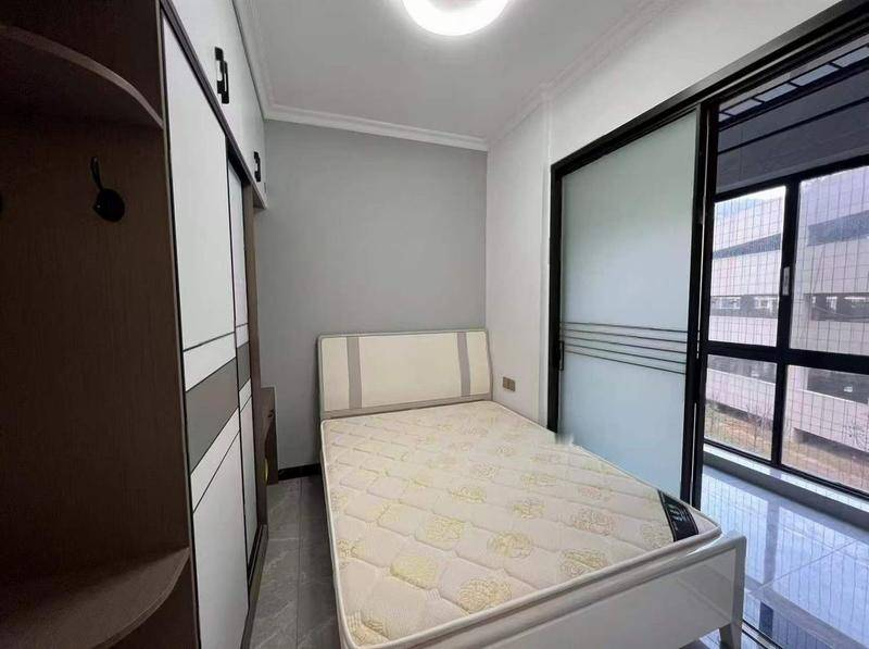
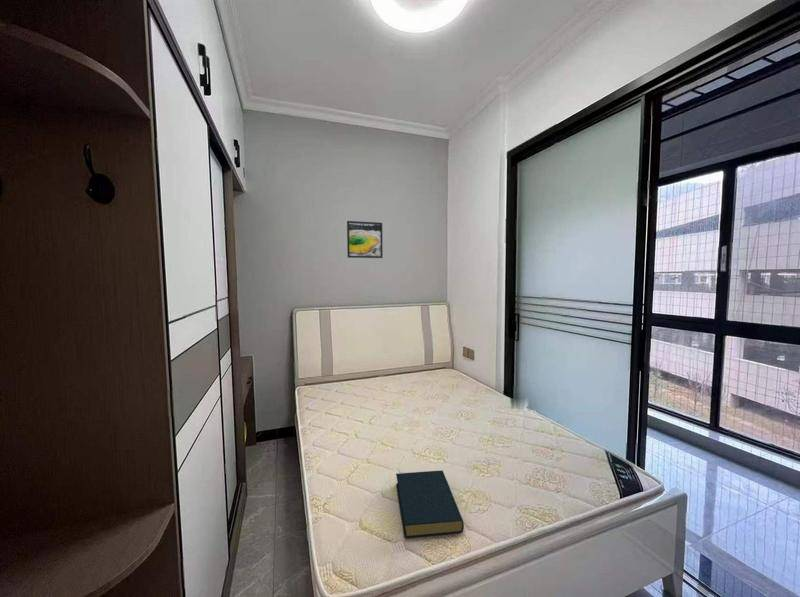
+ hardback book (426, 499)
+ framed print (365, 239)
